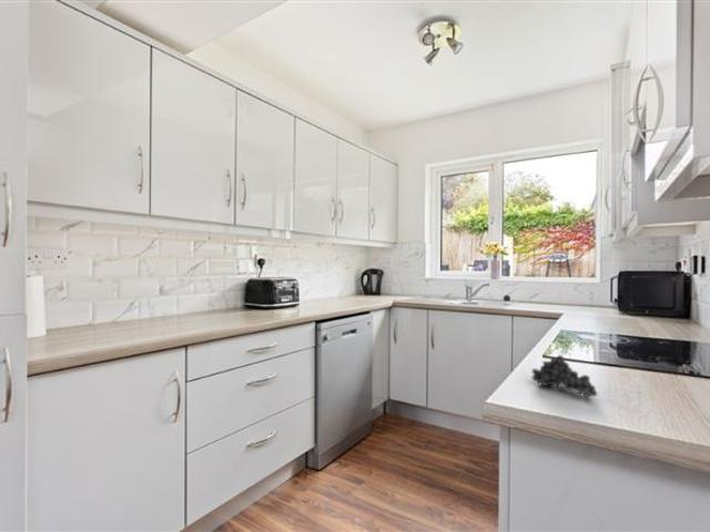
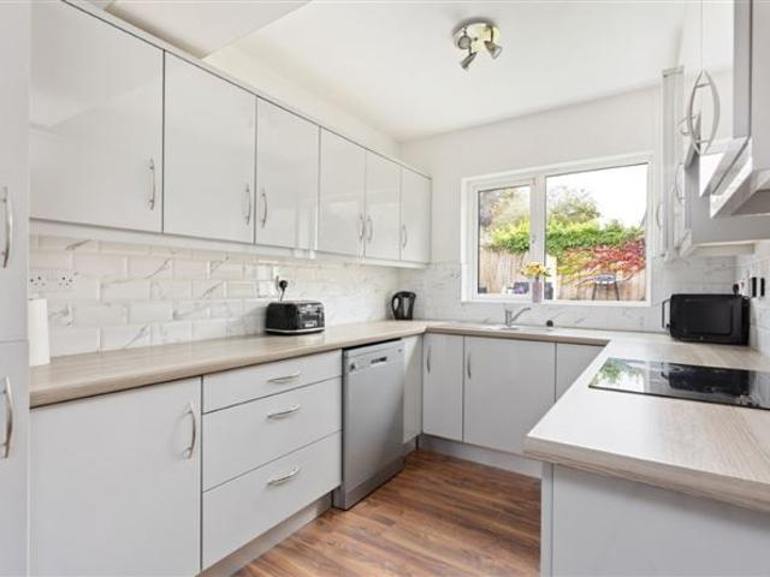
- fruit (565, 372)
